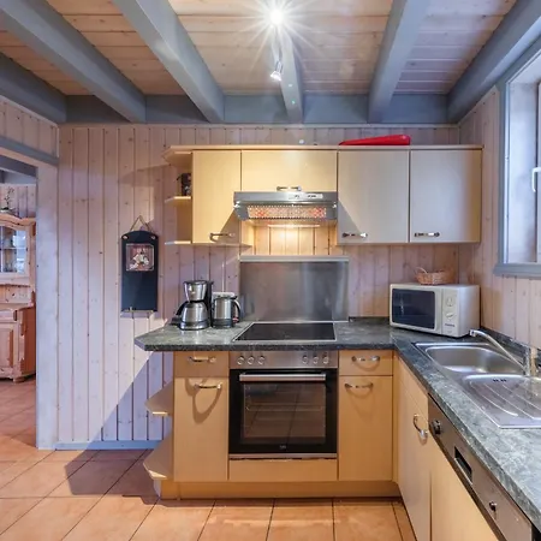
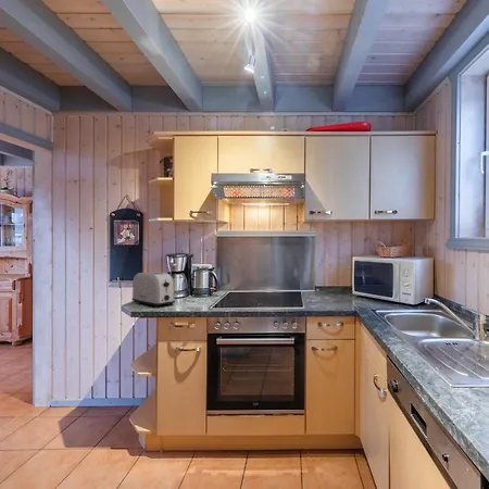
+ toaster (153, 288)
